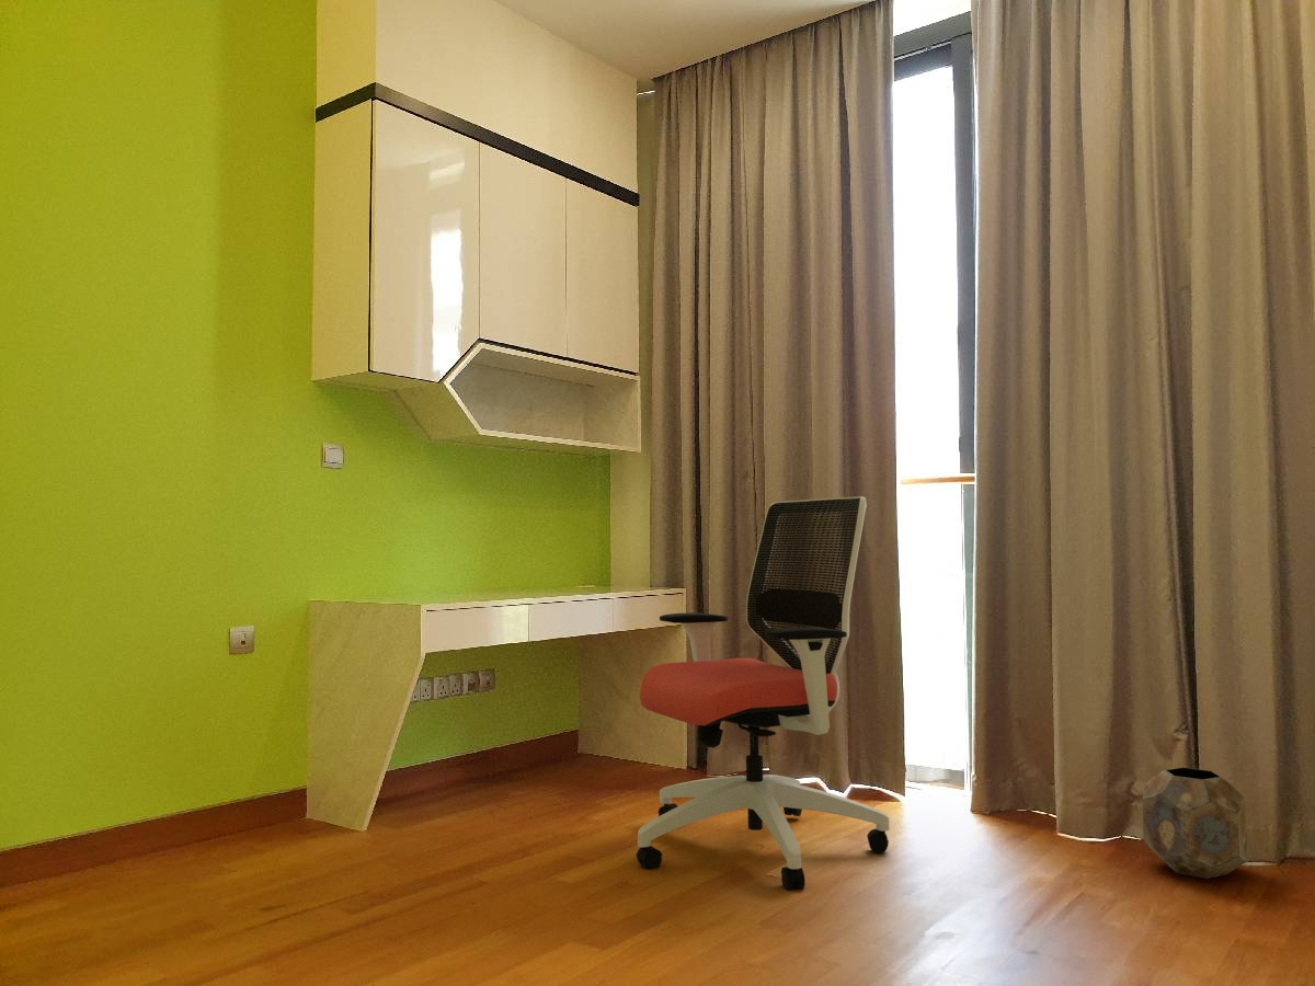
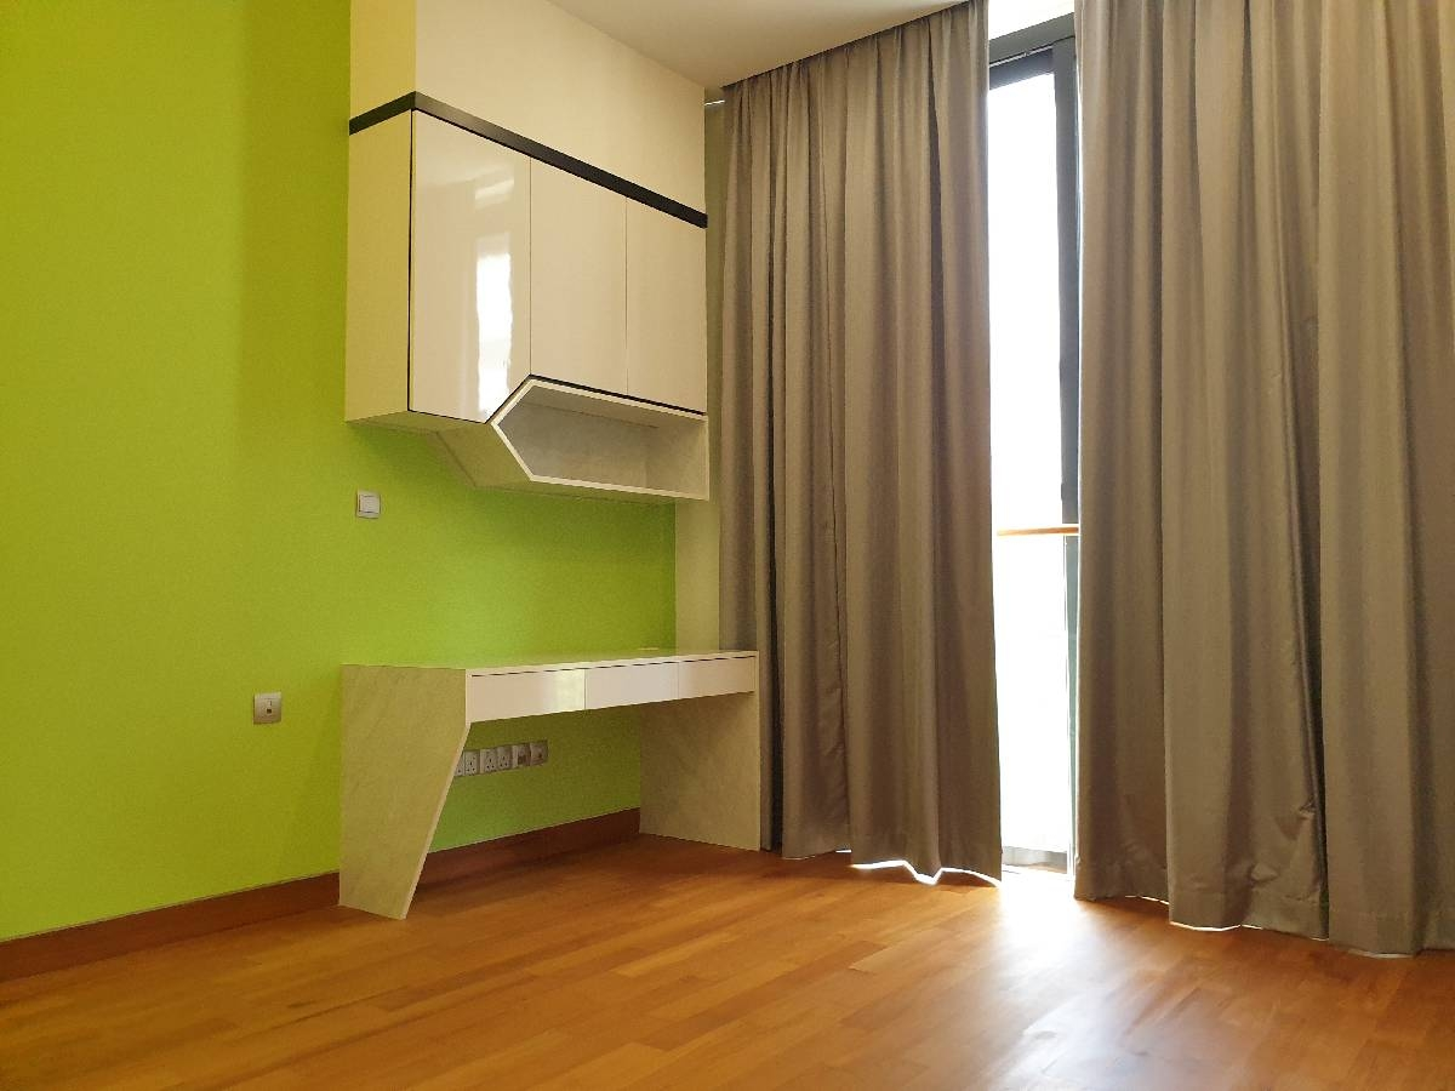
- planter (1194, 821)
- office chair (744, 672)
